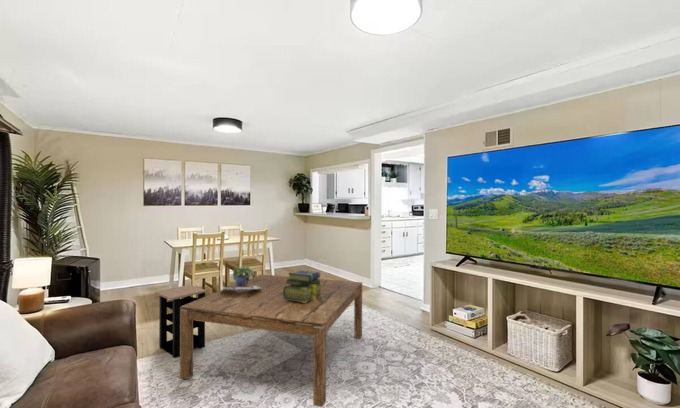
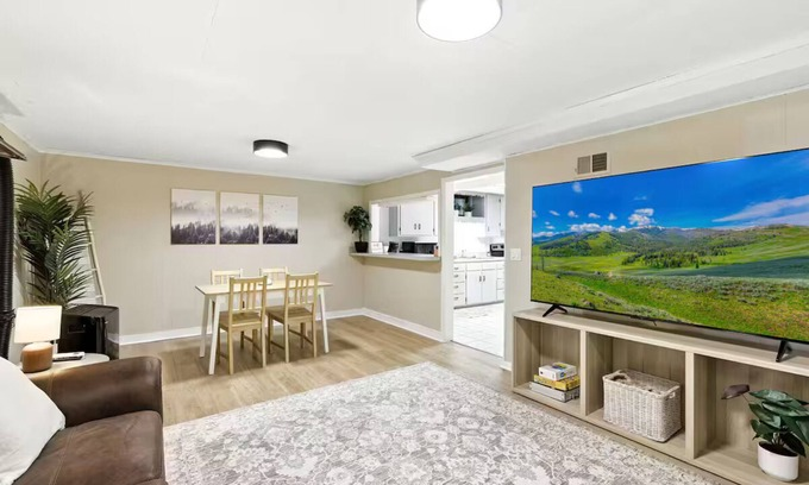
- side table (179, 319)
- stack of books (303, 284)
- potted plant (240, 278)
- coffee table (283, 323)
